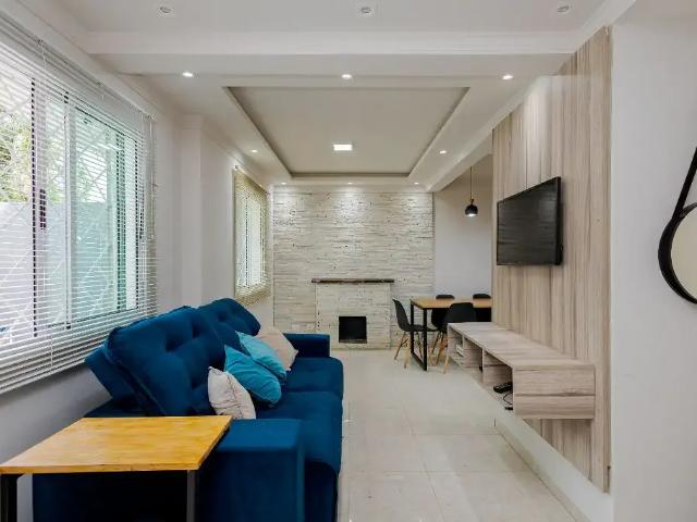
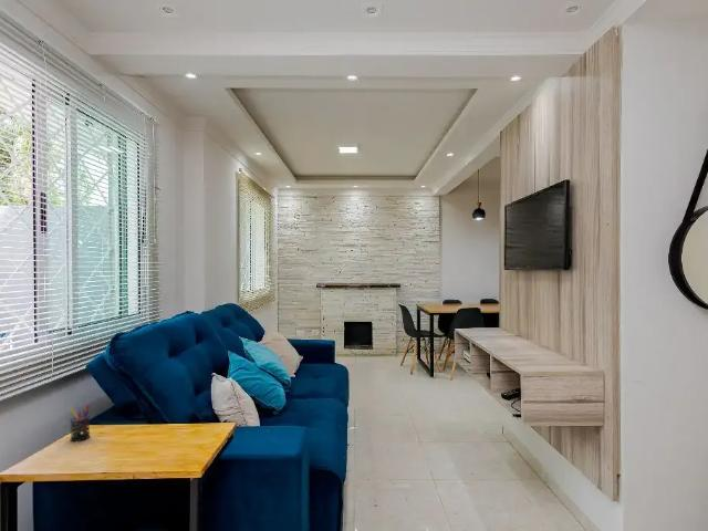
+ pen holder (82, 420)
